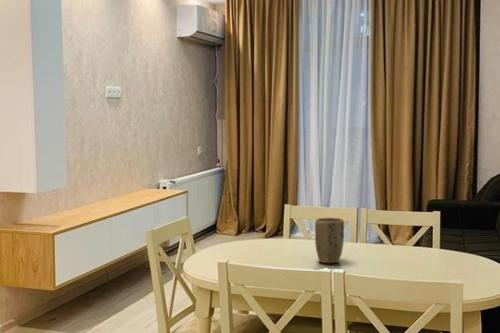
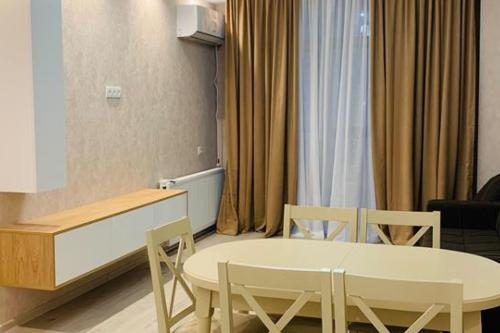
- plant pot (329, 240)
